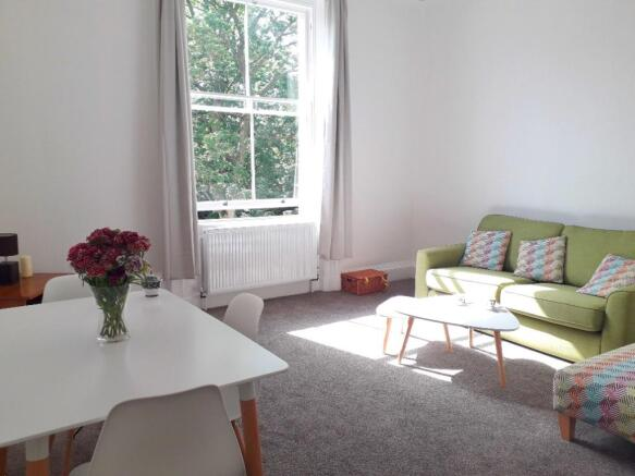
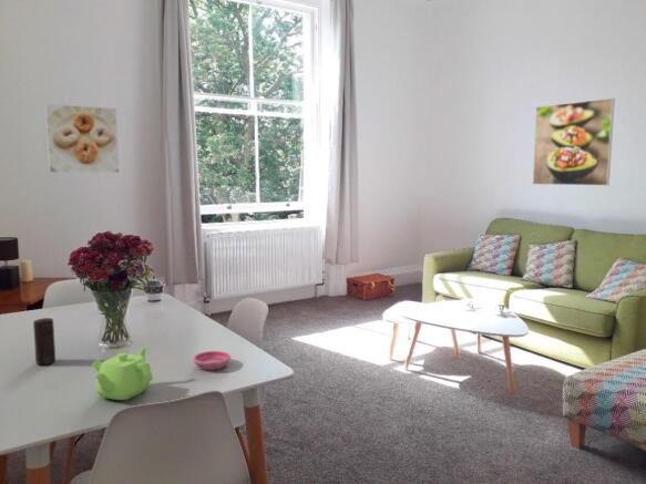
+ candle (44, 341)
+ saucer (212, 360)
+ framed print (83, 140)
+ teapot (122, 372)
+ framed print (571, 144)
